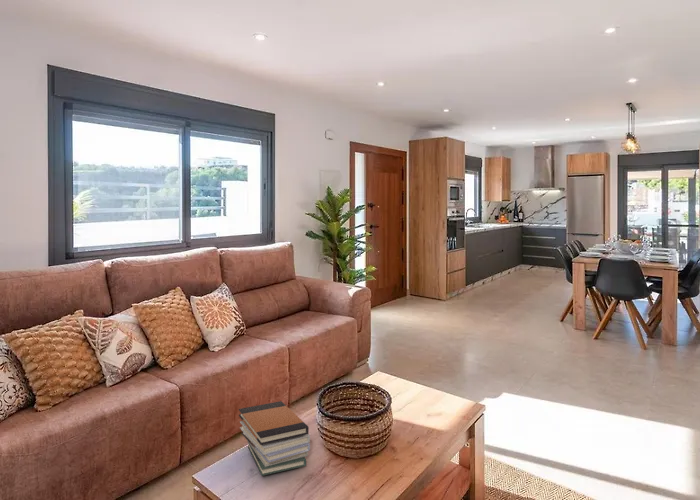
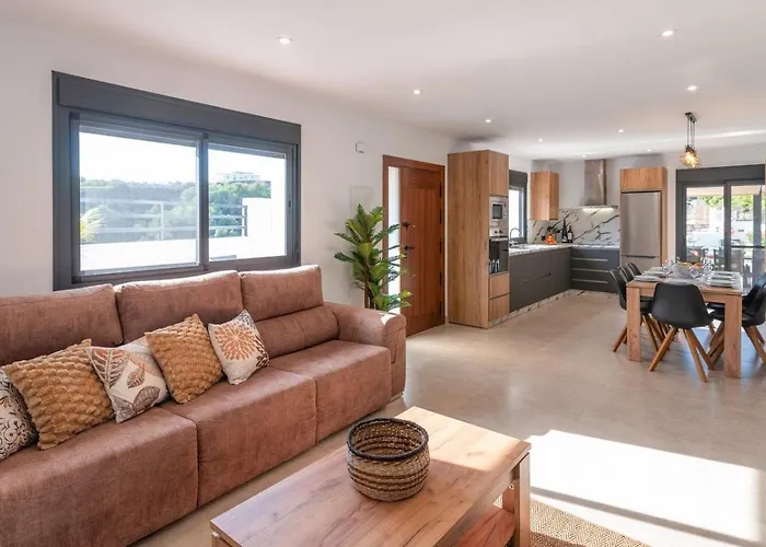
- book stack (273, 436)
